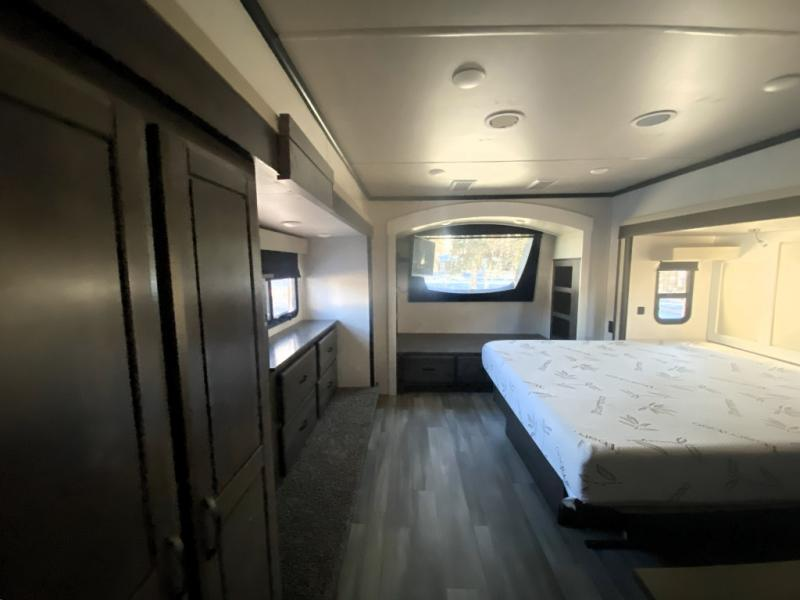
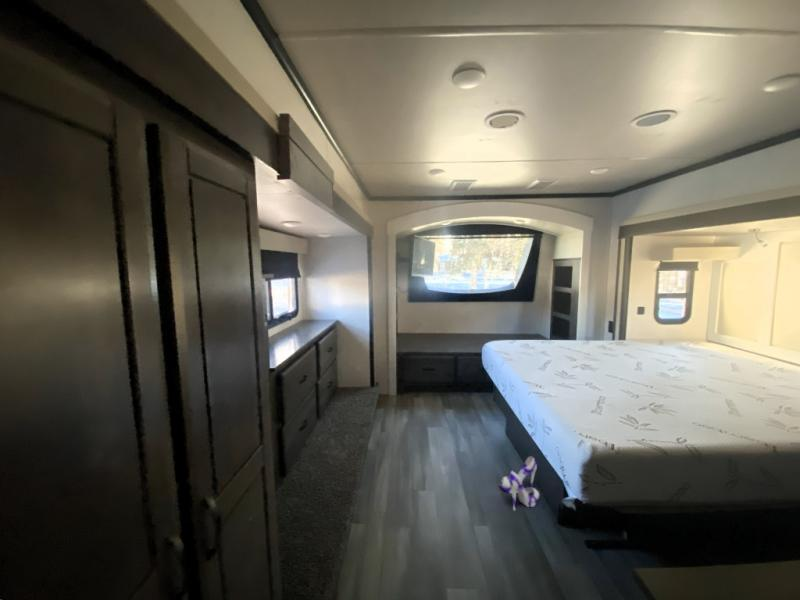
+ shoe (522, 480)
